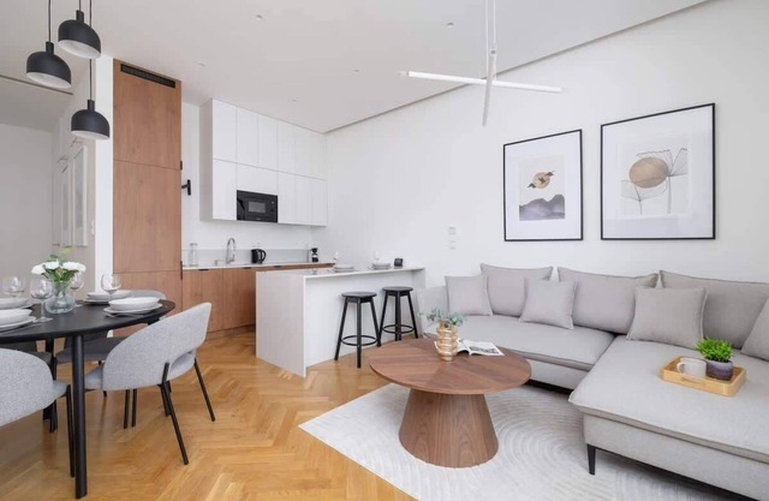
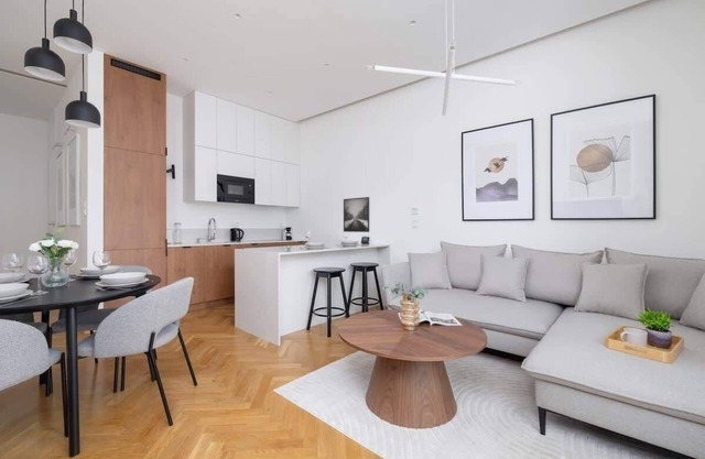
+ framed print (356, 215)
